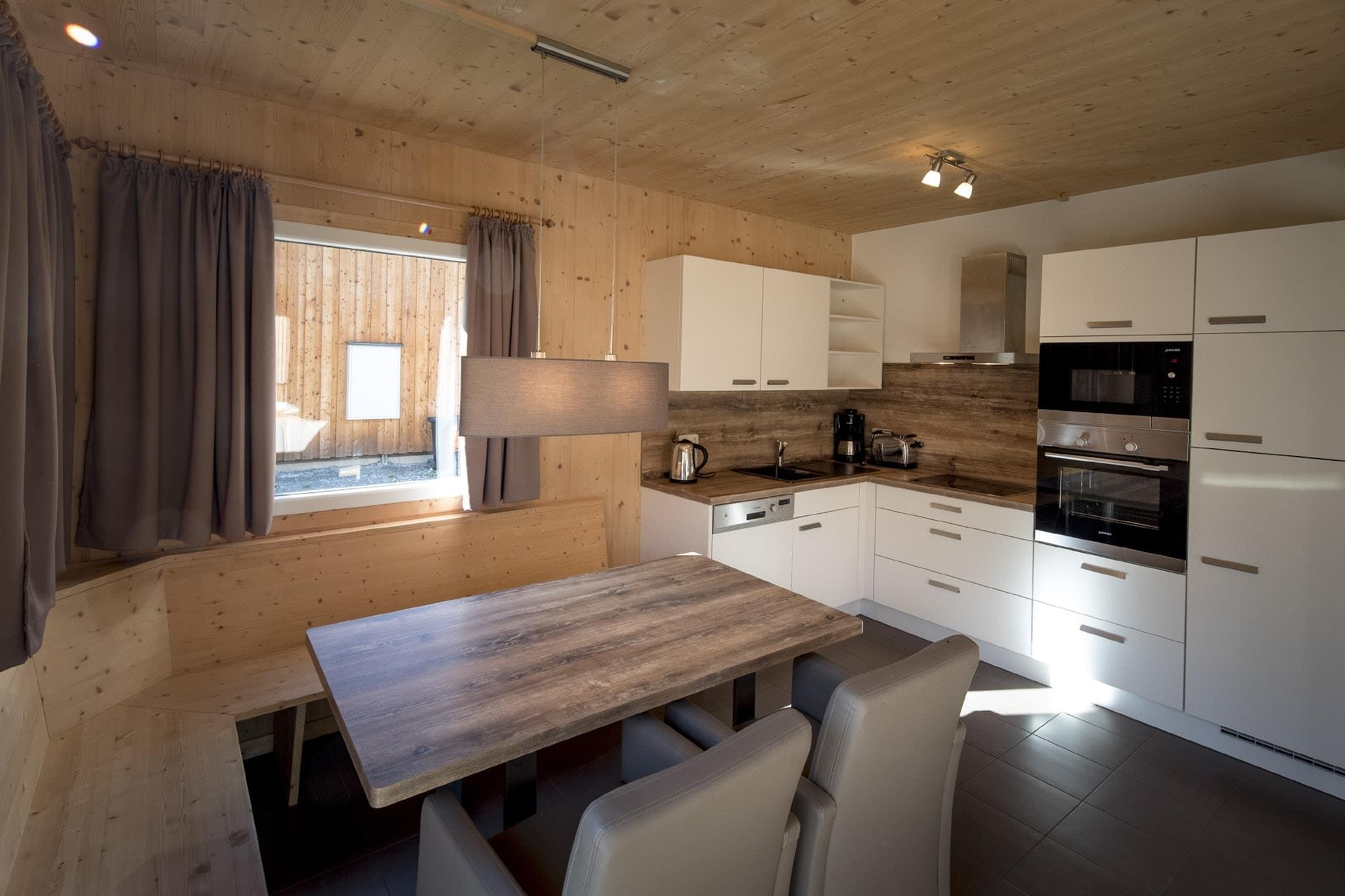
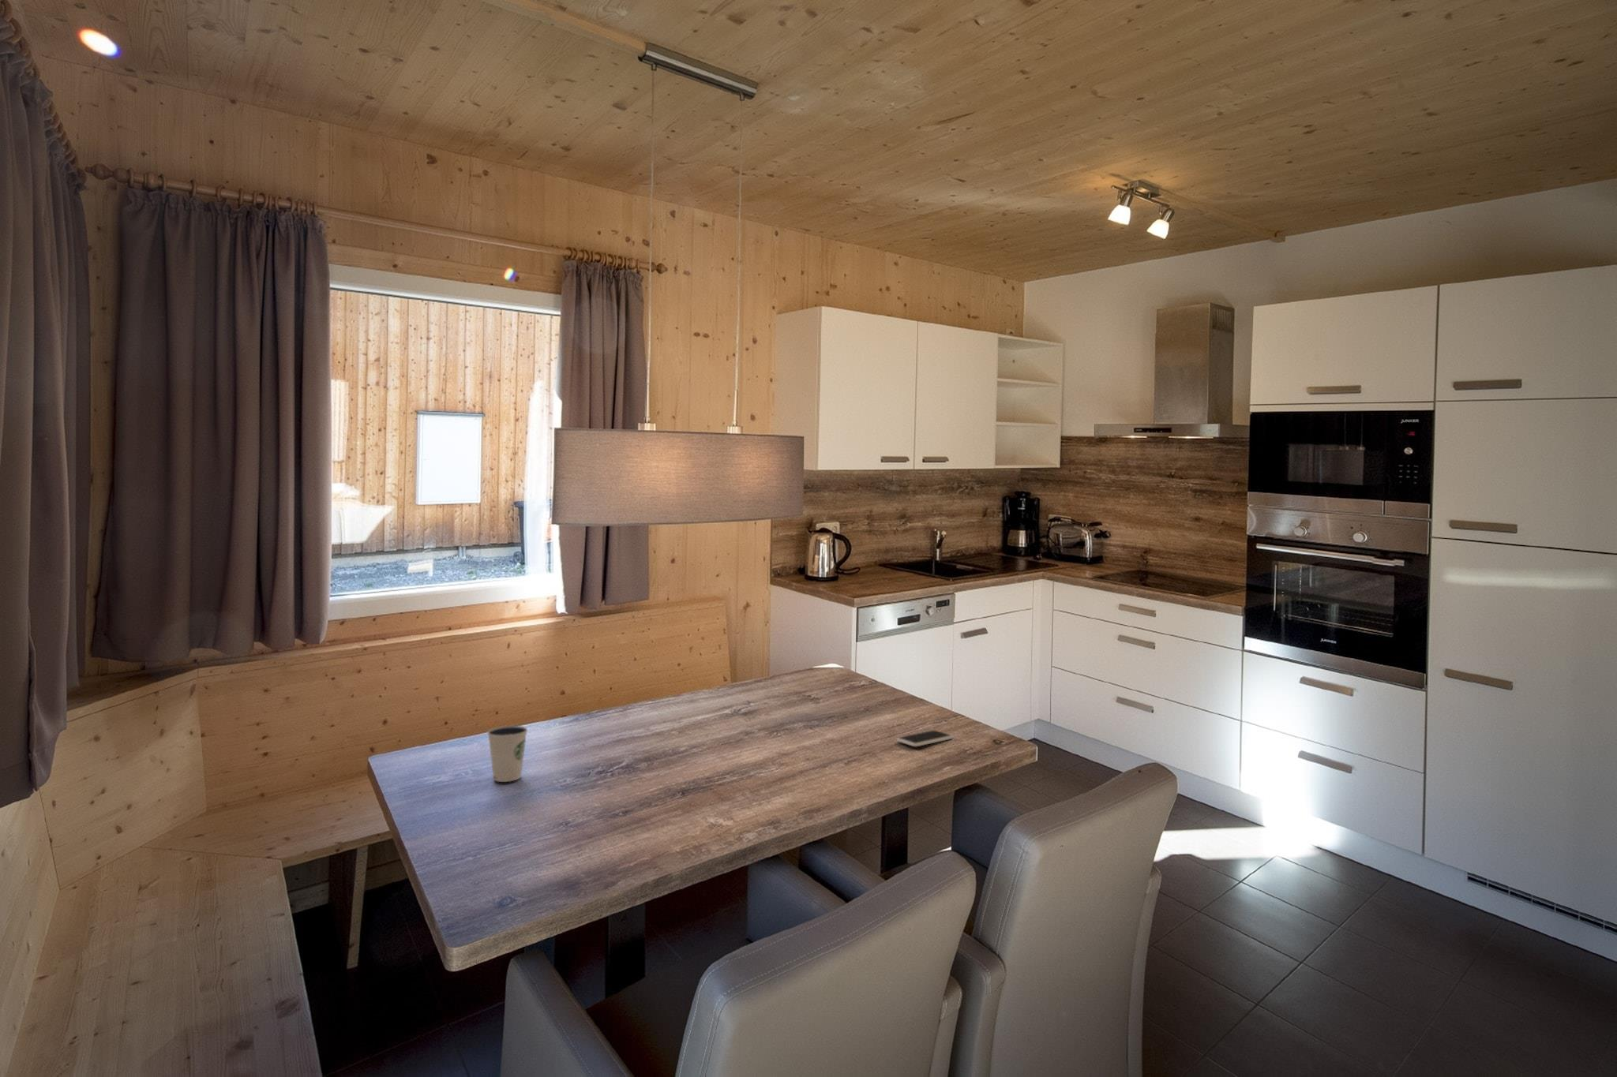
+ smartphone (925, 738)
+ dixie cup (507, 755)
